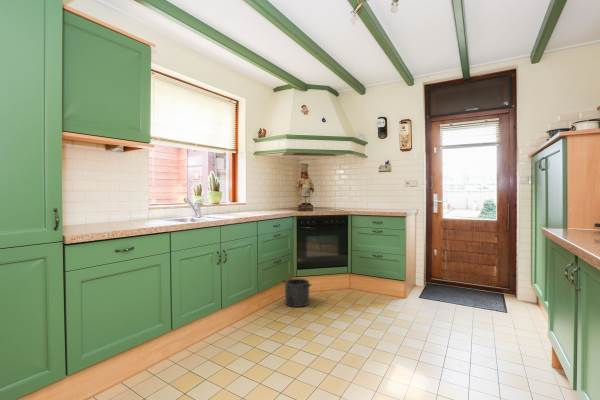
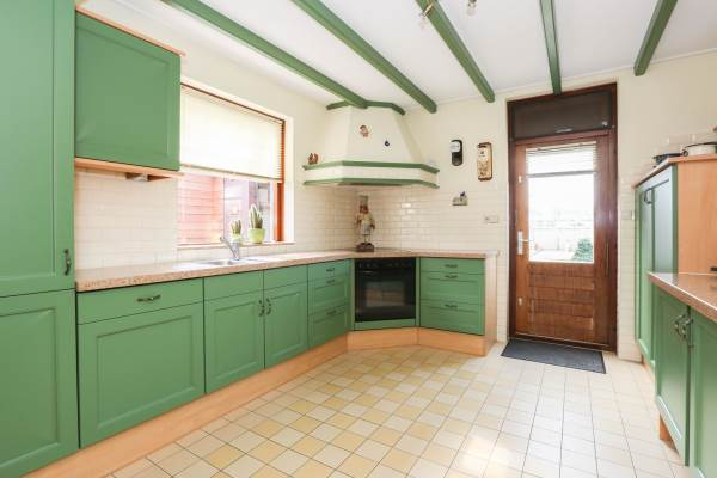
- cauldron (297, 292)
